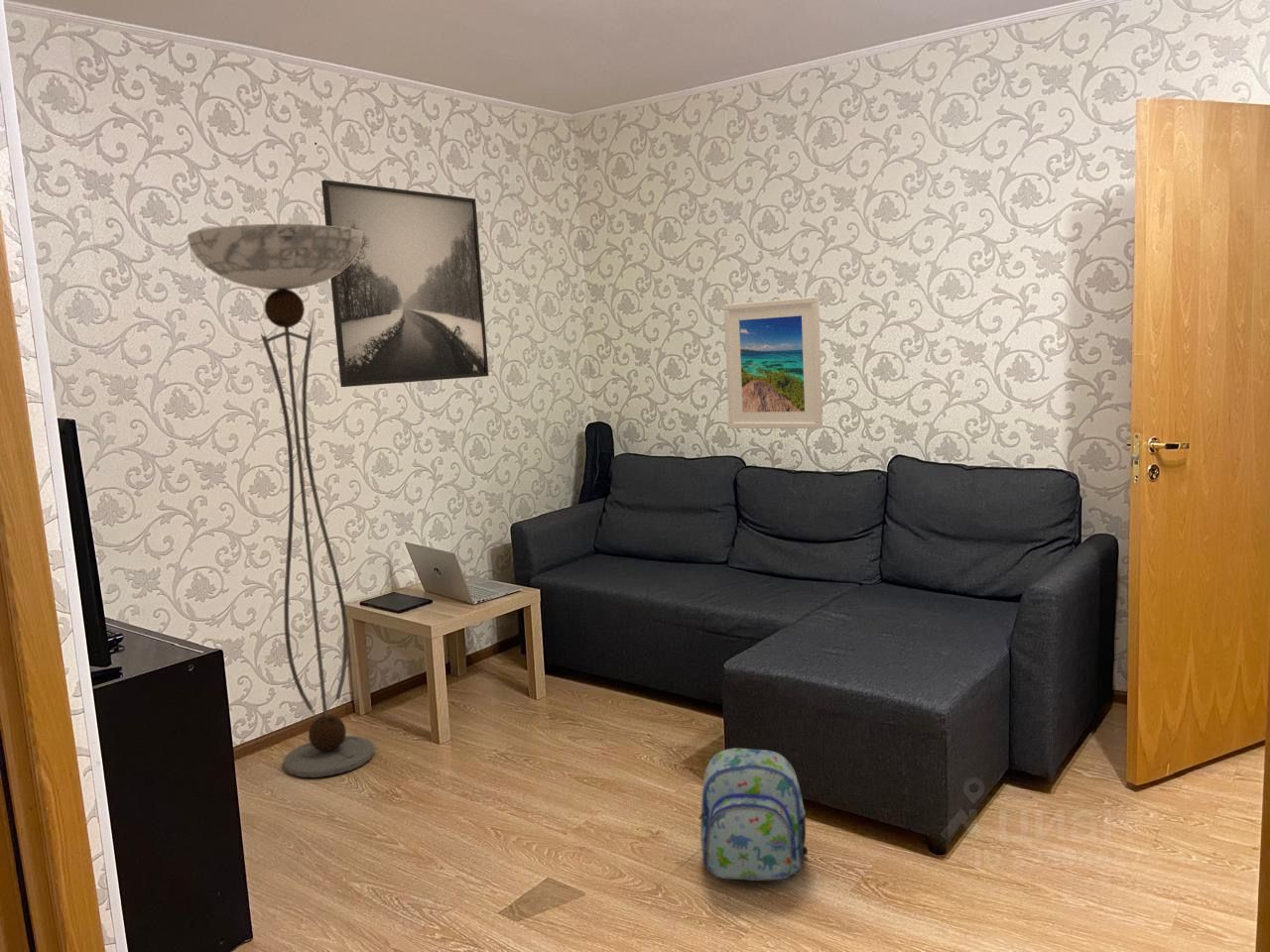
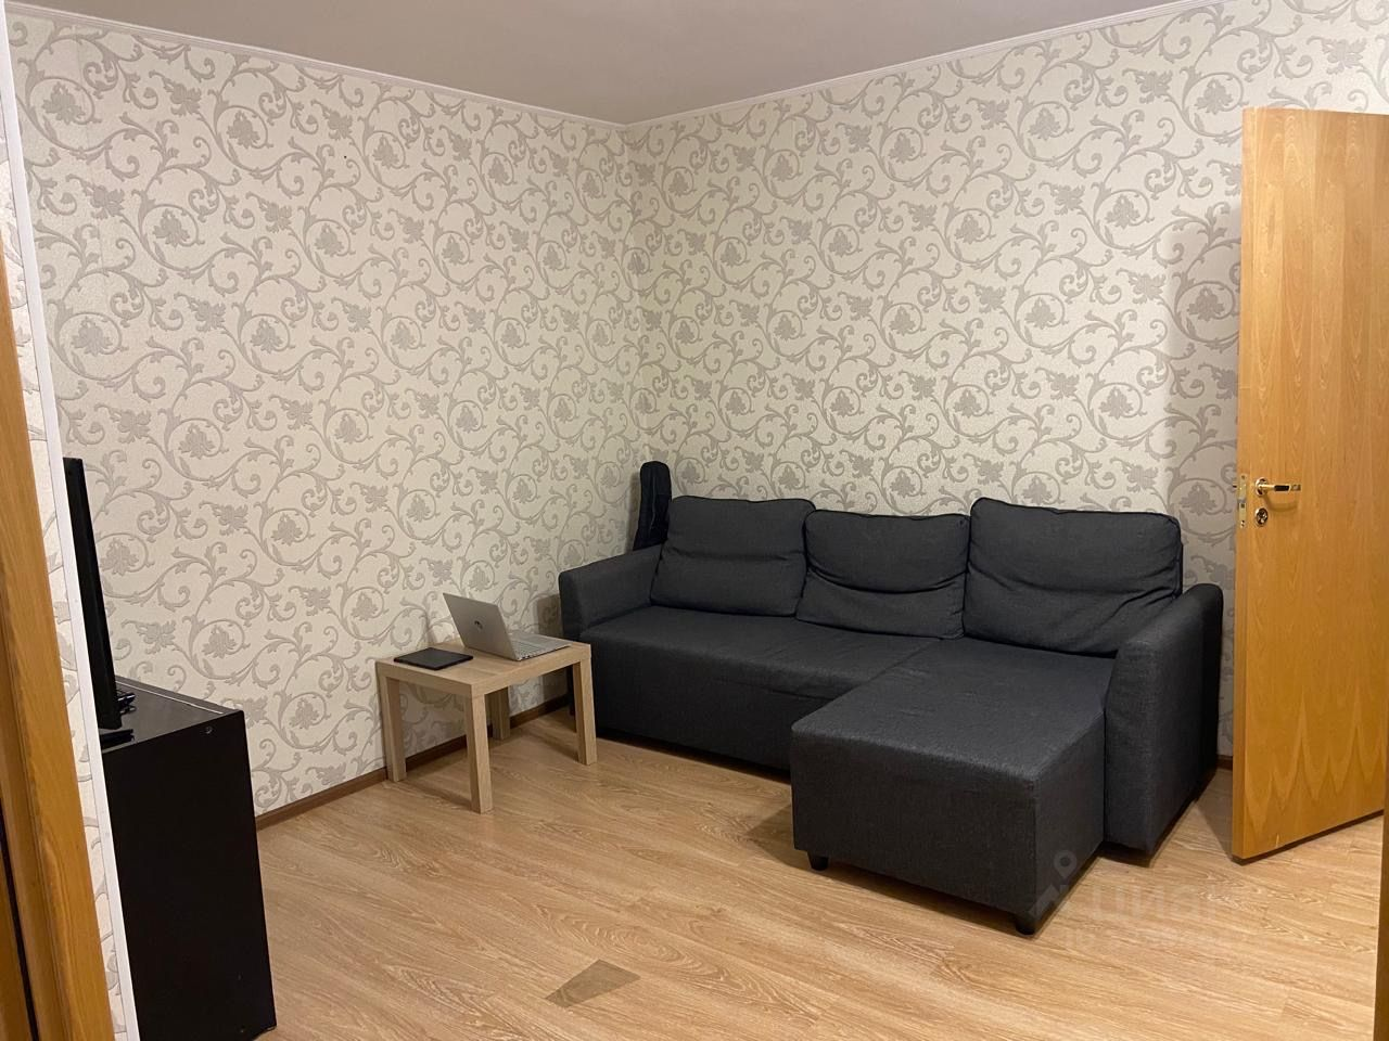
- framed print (772, 365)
- floor lamp (304, 506)
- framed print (412, 287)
- backpack (752, 815)
